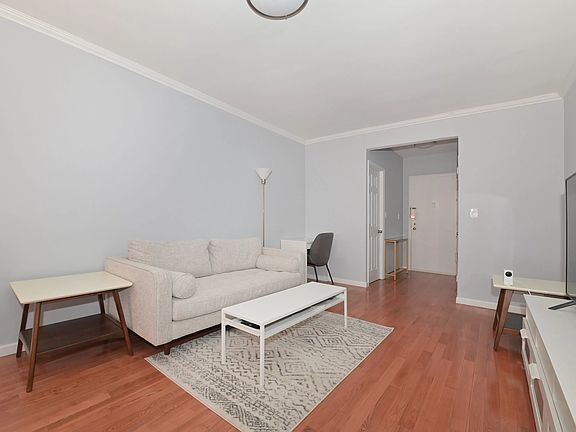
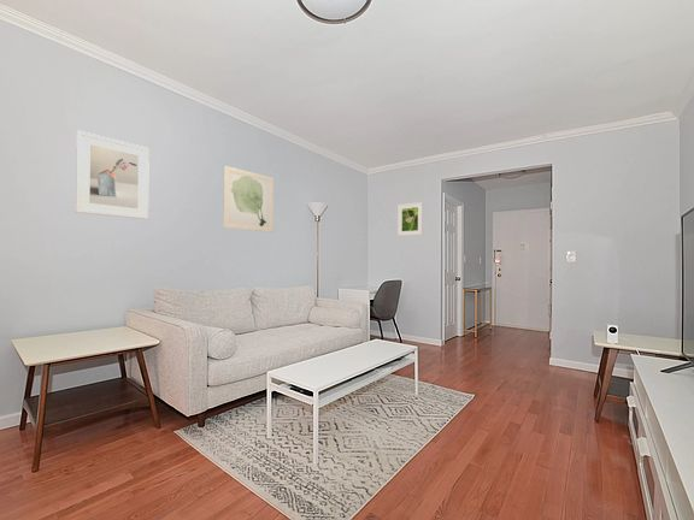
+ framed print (114, 177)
+ wall art (249, 201)
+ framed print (410, 219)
